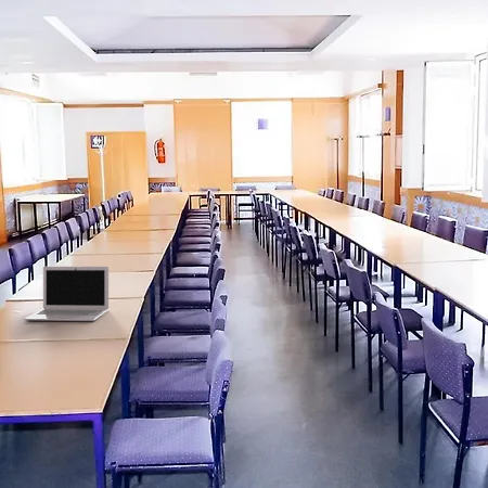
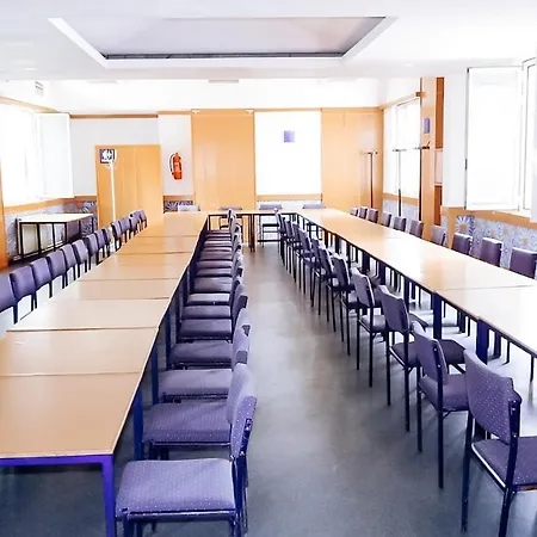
- laptop (67, 292)
